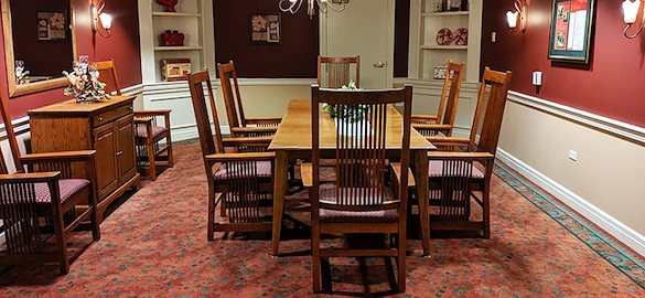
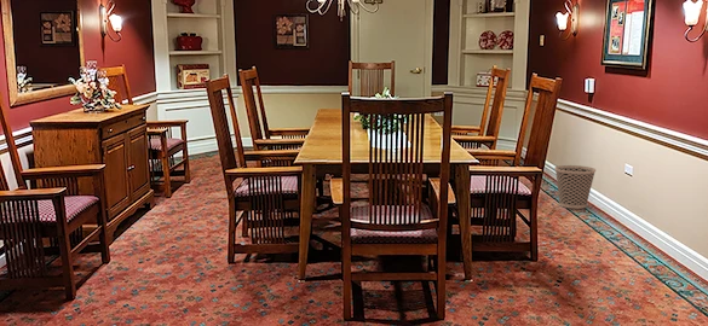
+ wastebasket (574, 186)
